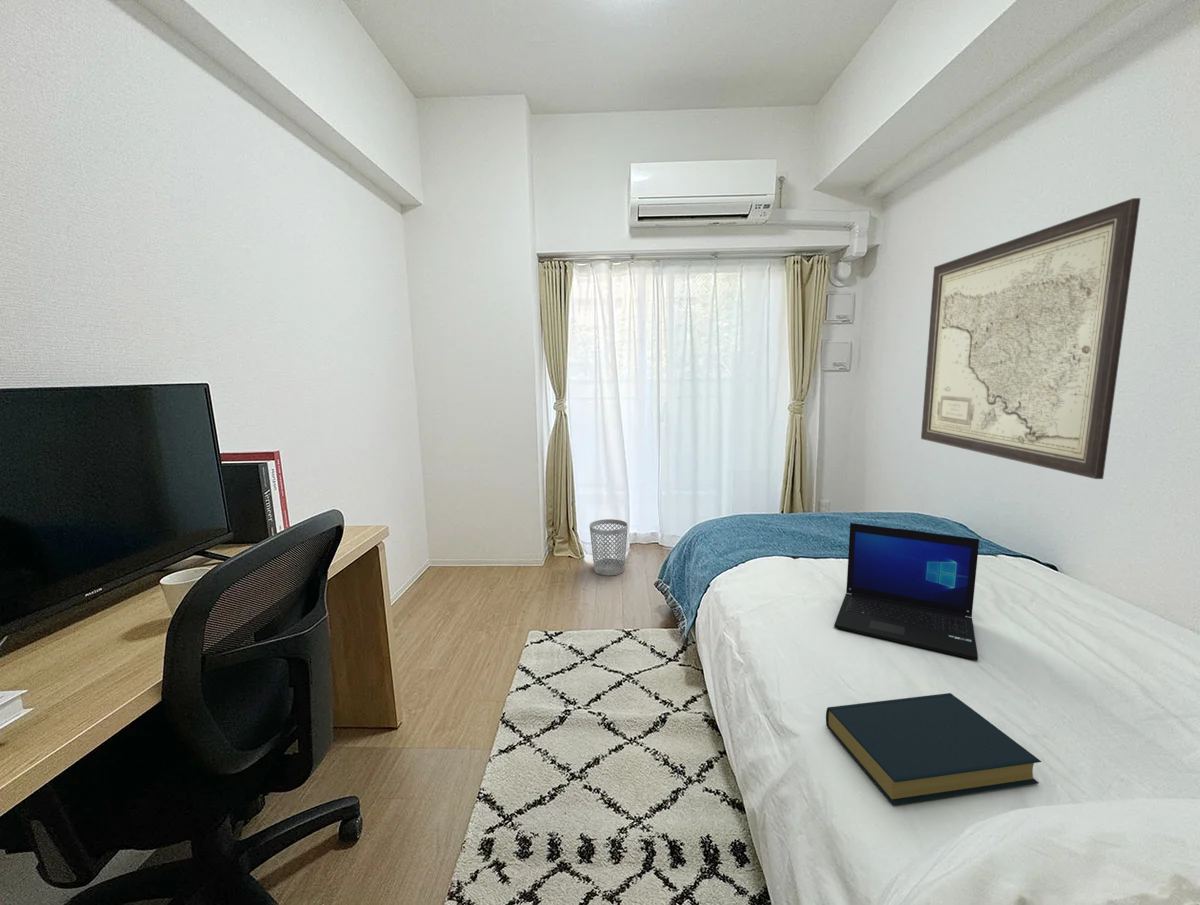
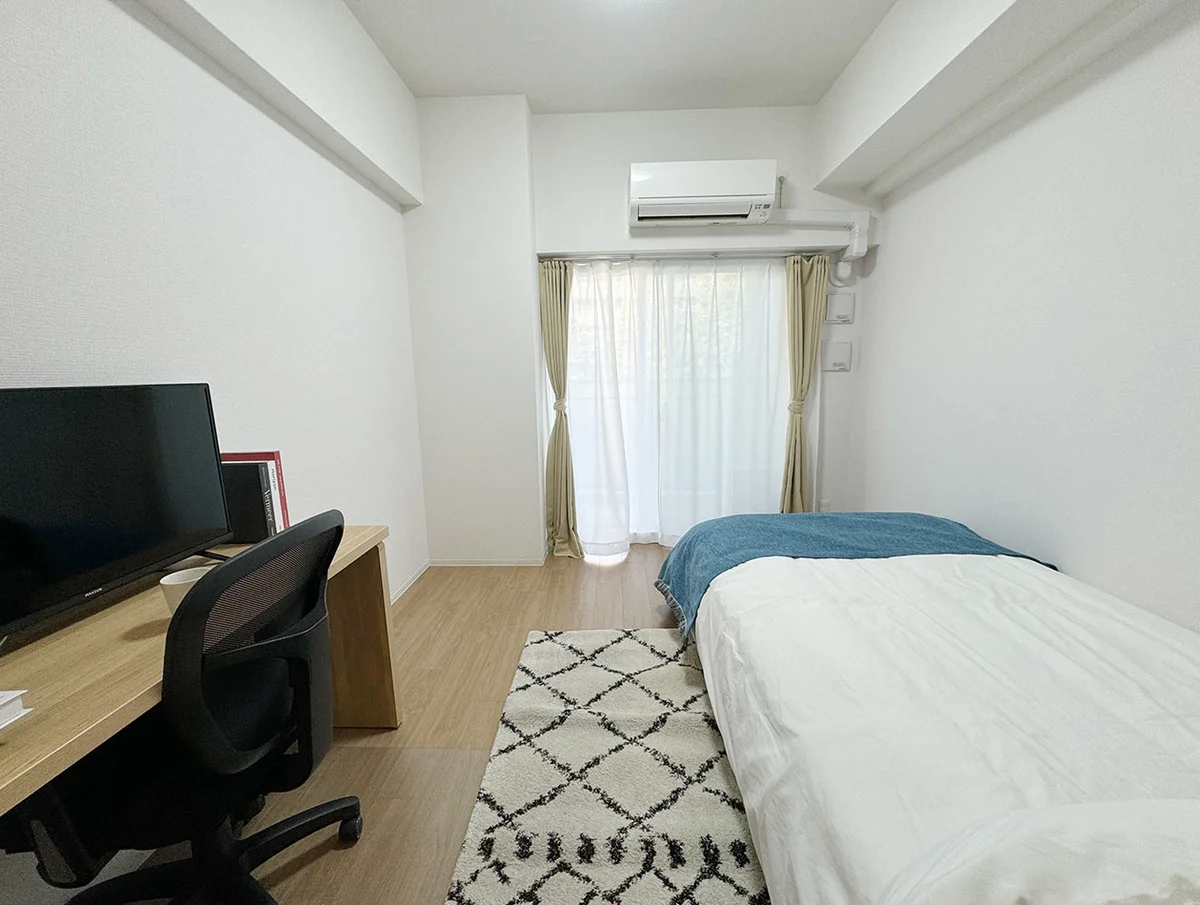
- hardback book (924, 741)
- wastebasket (609, 547)
- laptop (906, 583)
- wall art (1001, 351)
